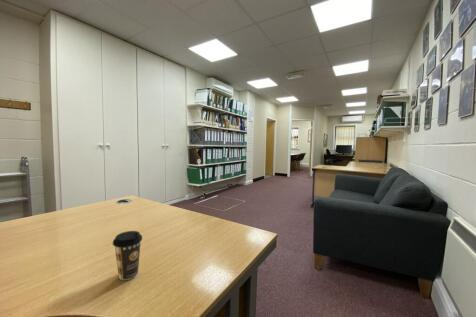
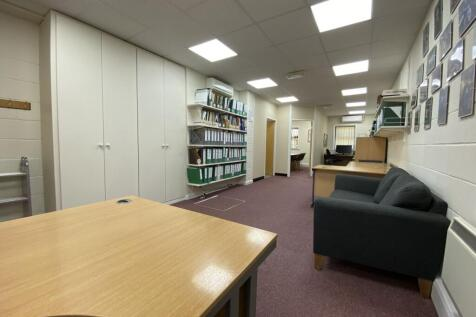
- coffee cup (128, 255)
